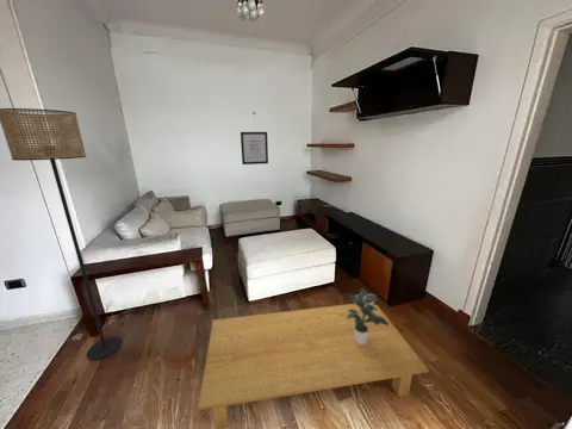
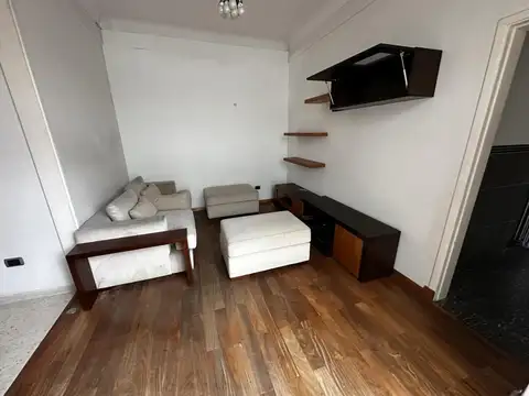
- potted plant (366, 315)
- wall art (254, 148)
- floor lamp (76, 247)
- coffee table (306, 356)
